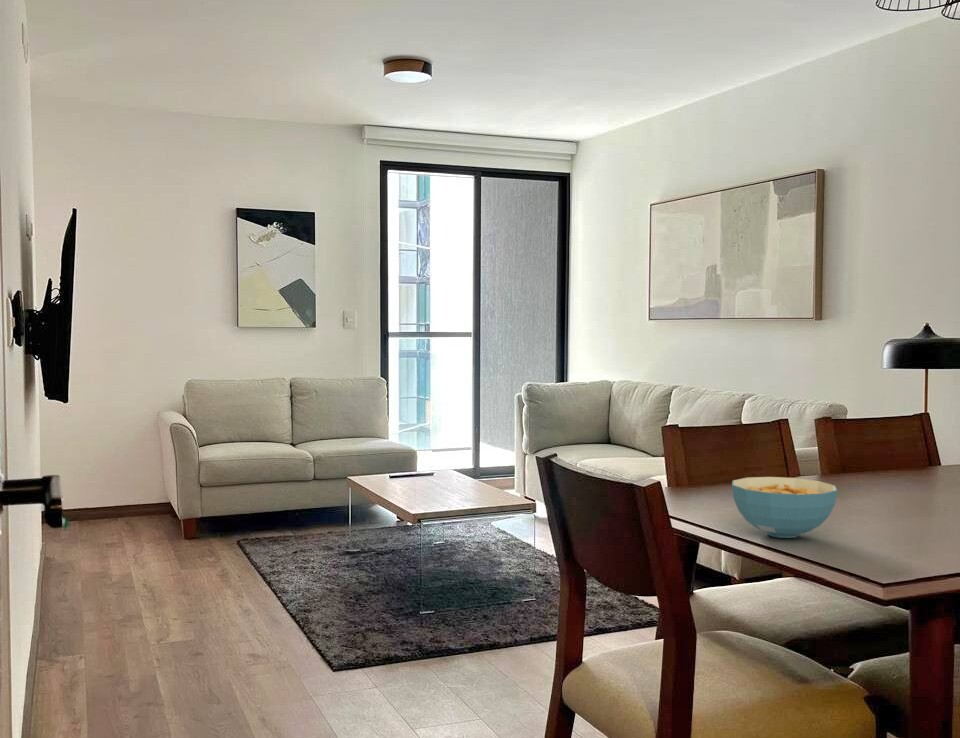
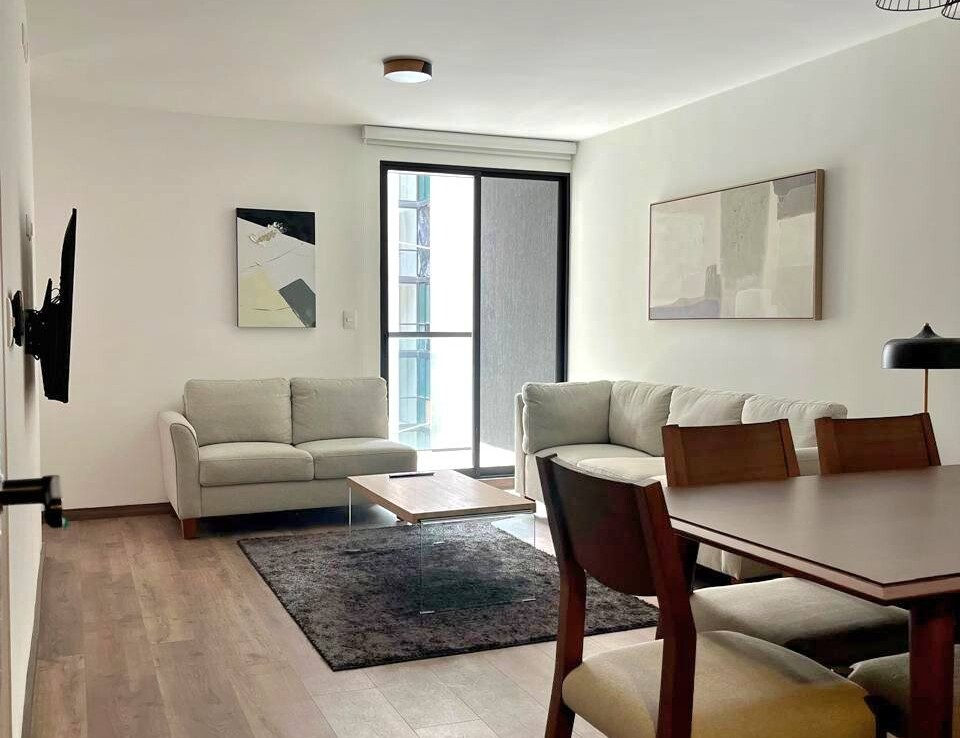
- cereal bowl (783, 509)
